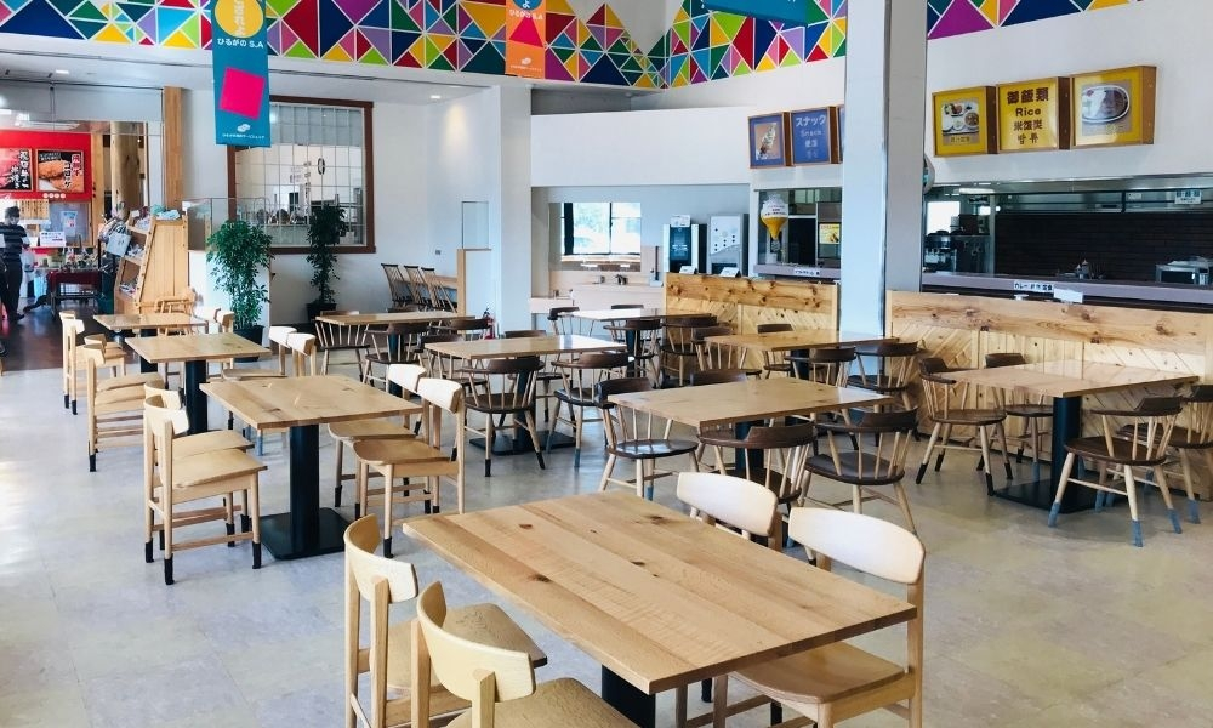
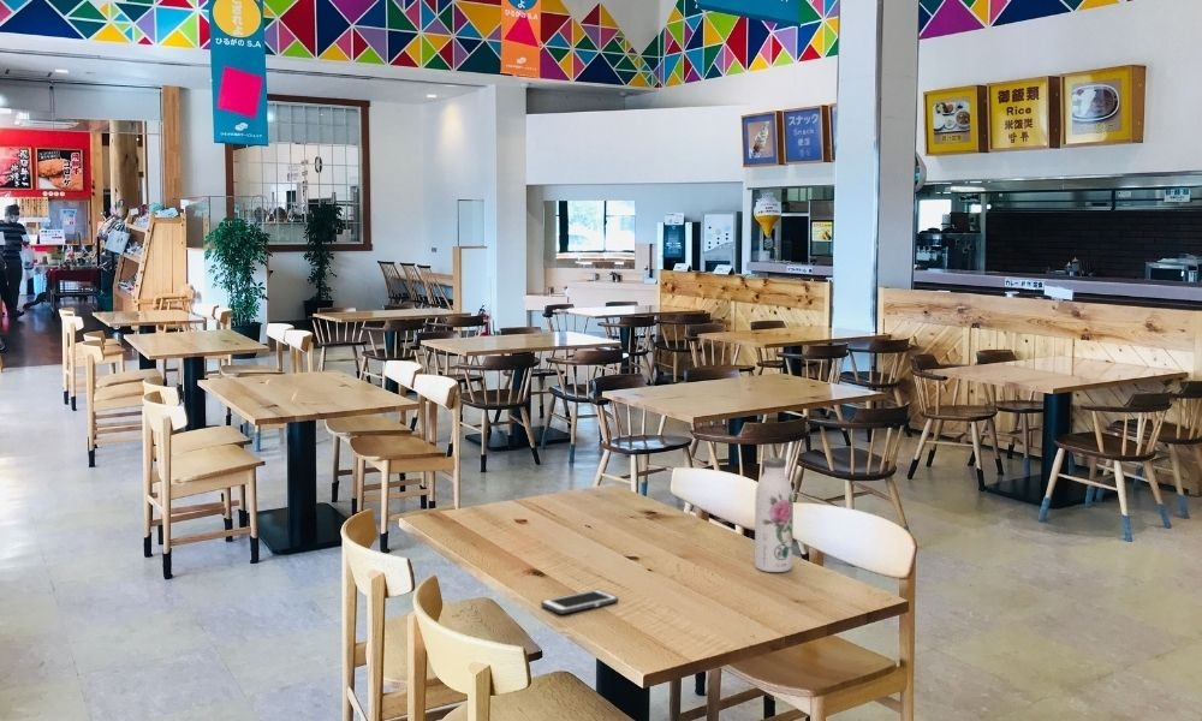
+ water bottle (773, 513)
+ cell phone (579, 601)
